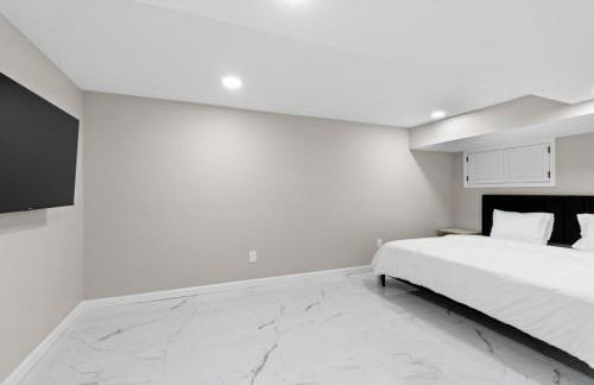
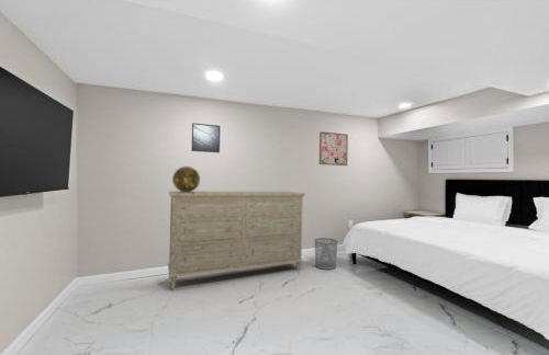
+ dresser (238, 232)
+ decorative sphere (186, 179)
+ waste bin (325, 253)
+ wall art (333, 149)
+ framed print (205, 138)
